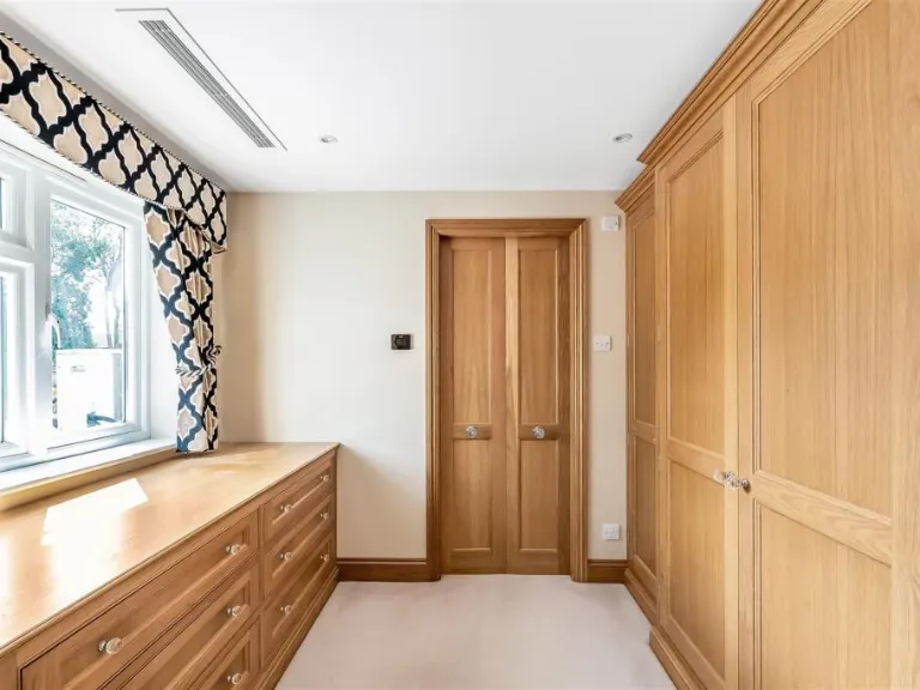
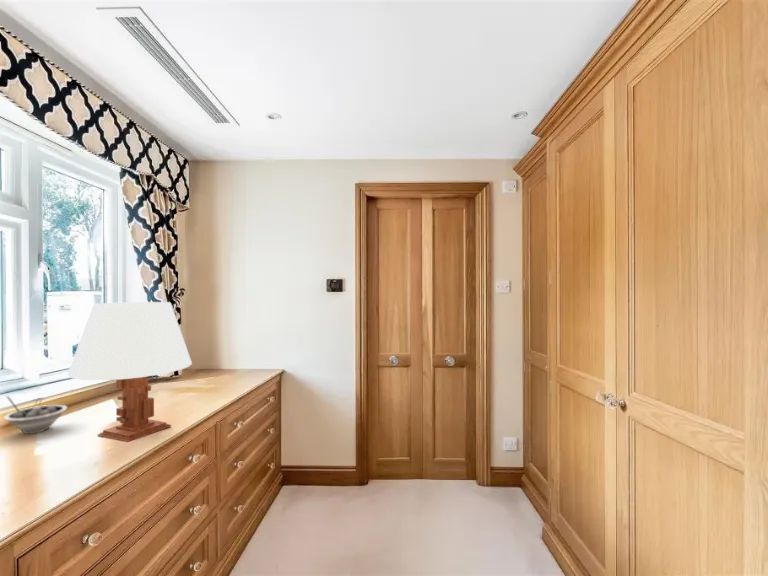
+ bowl (32, 413)
+ table lamp (134, 367)
